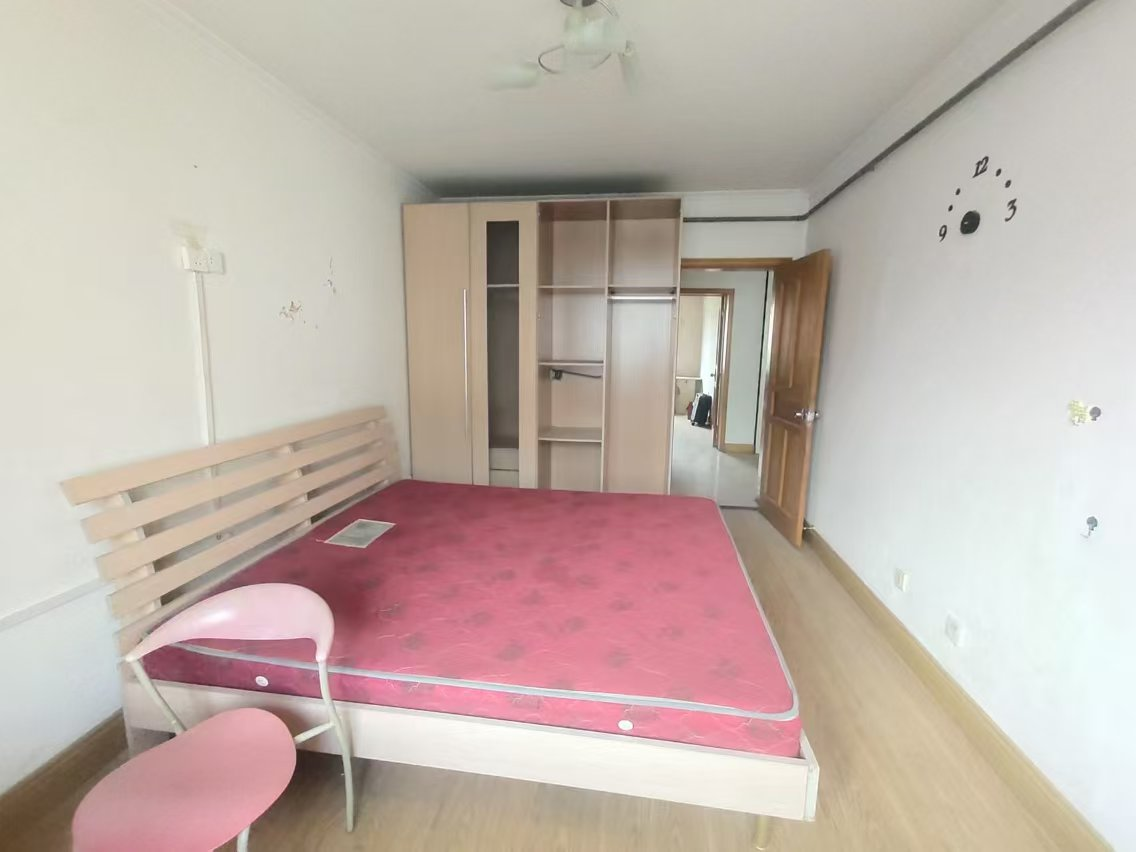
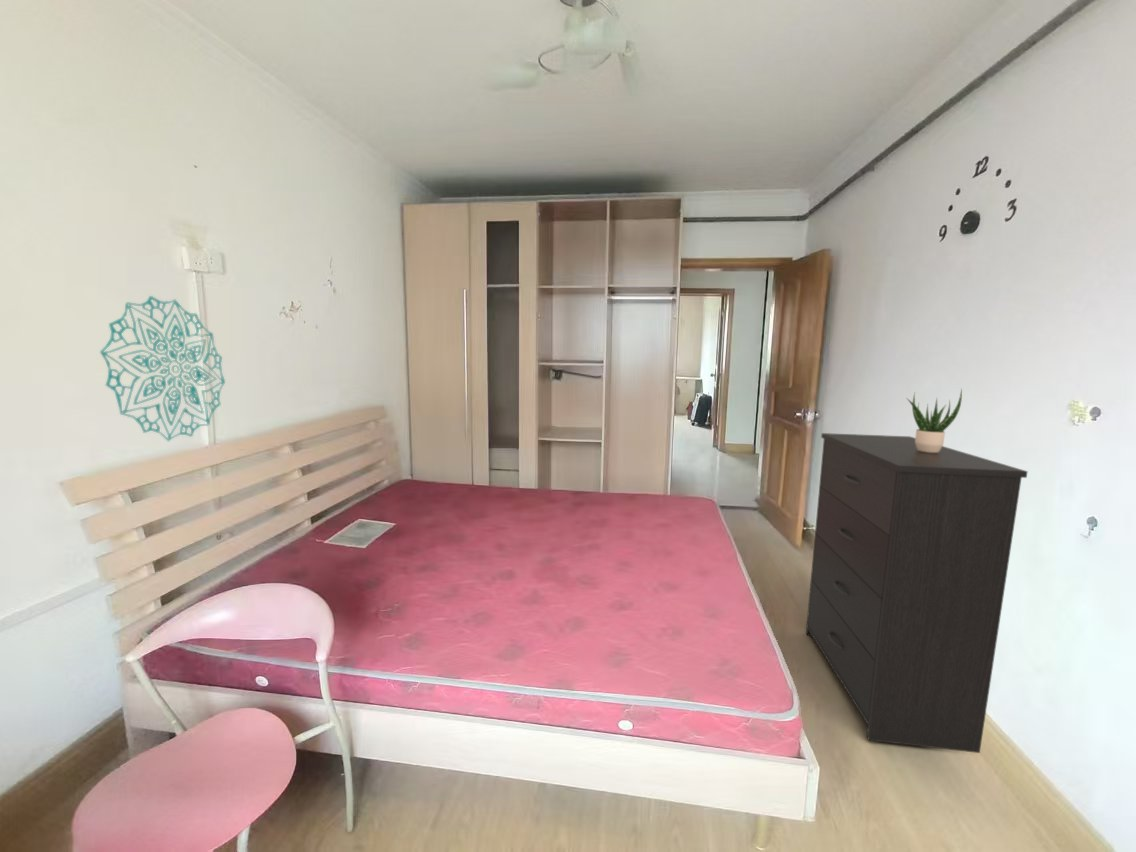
+ dresser (889, 570)
+ potted plant (932, 419)
+ wall decoration (172, 369)
